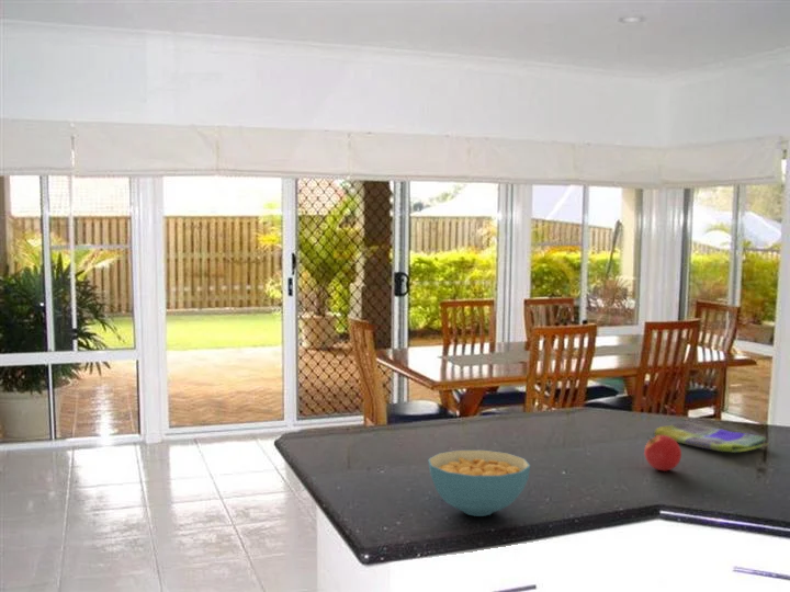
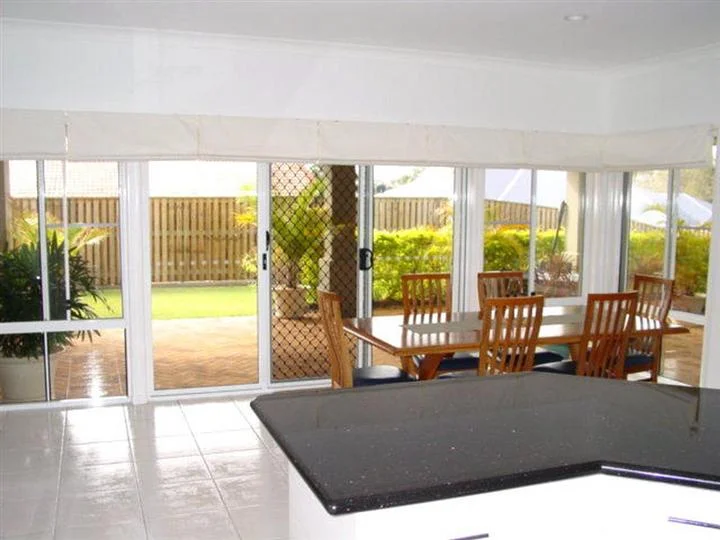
- cereal bowl (477, 486)
- dish towel (708, 436)
- fruit (662, 453)
